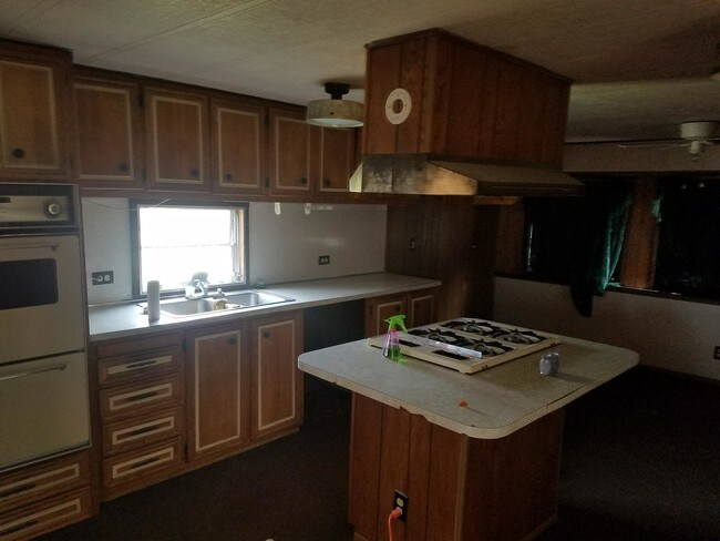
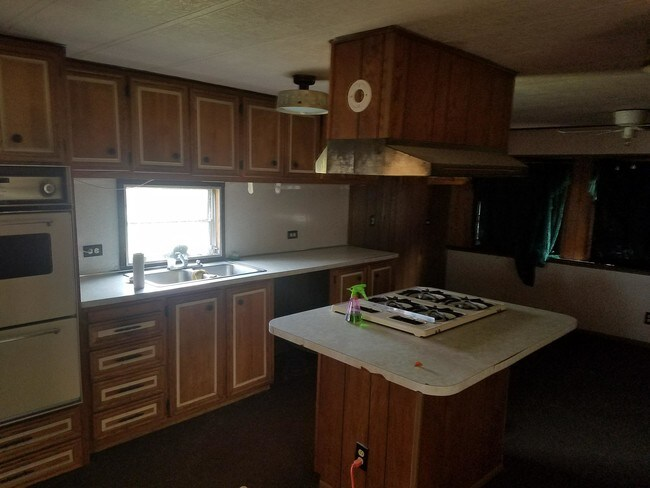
- salt and pepper shaker (549, 363)
